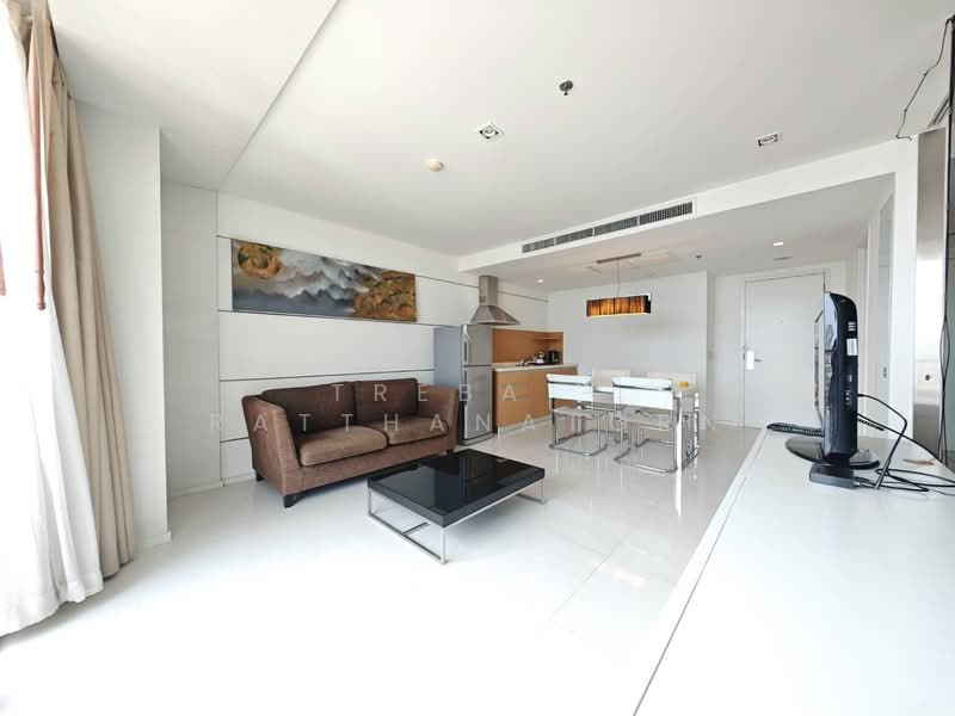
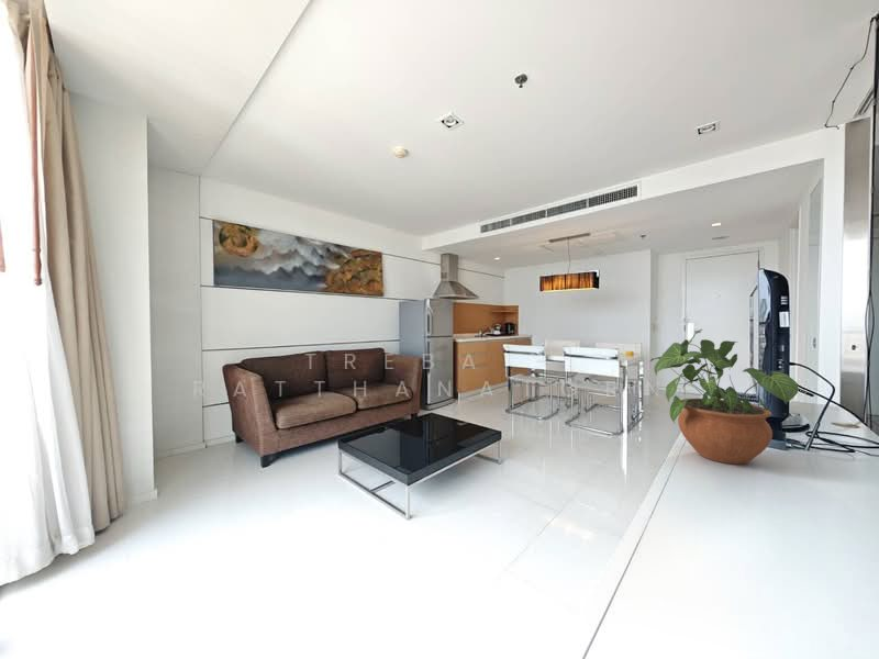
+ potted plant (710, 390)
